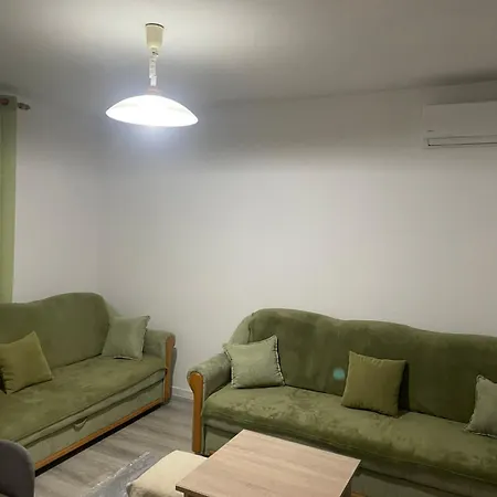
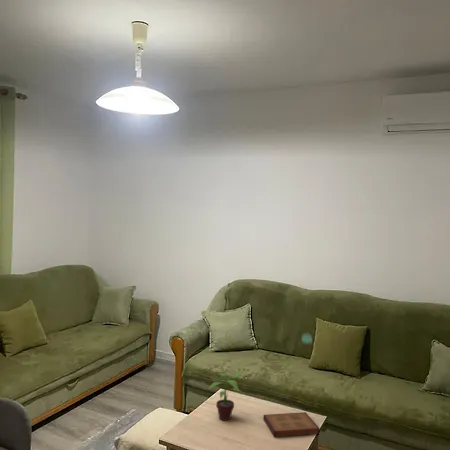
+ book (290, 423)
+ potted plant (226, 397)
